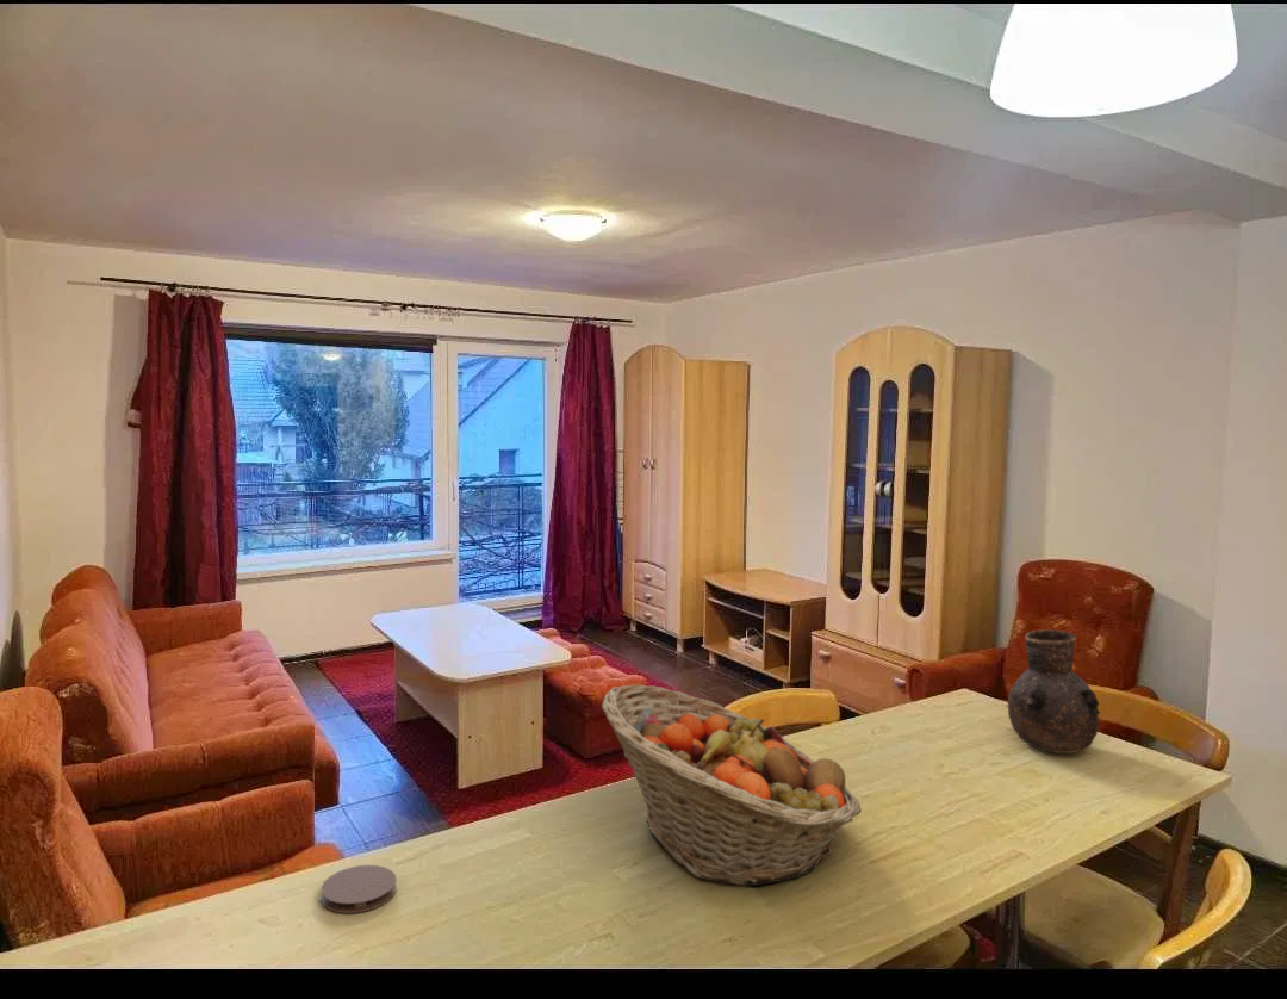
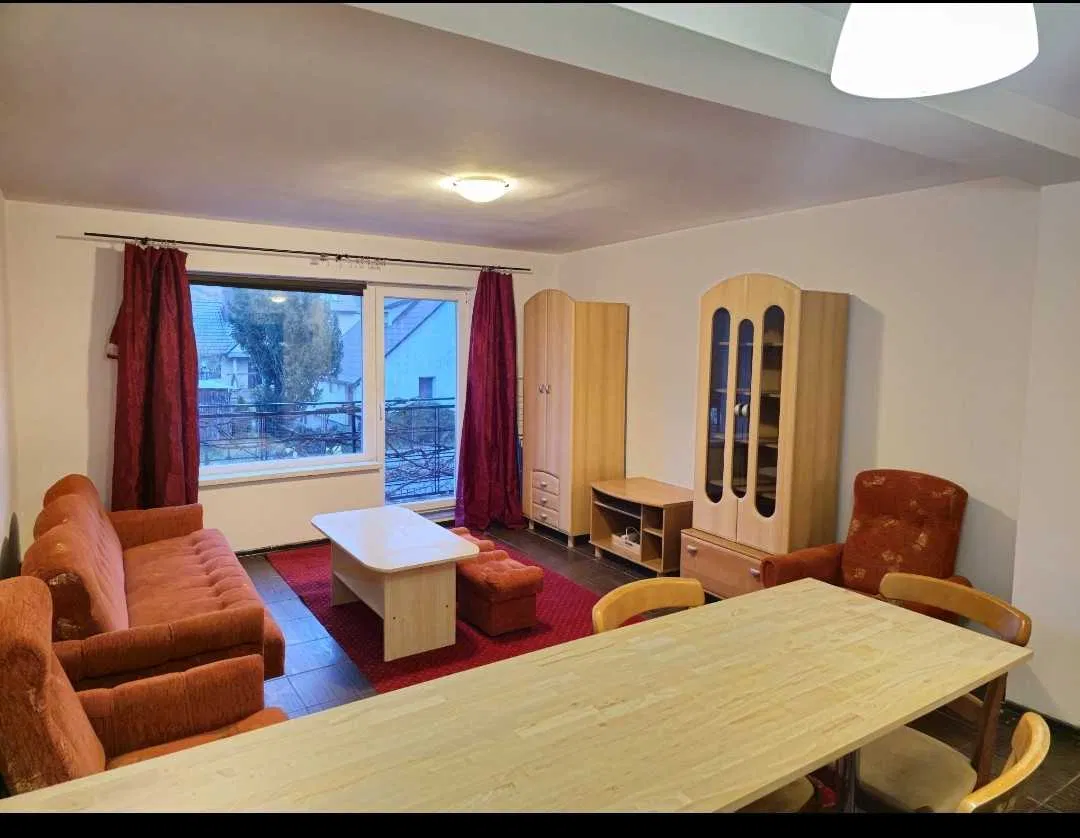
- coaster (359, 887)
- fruit basket (723, 768)
- vase (1053, 690)
